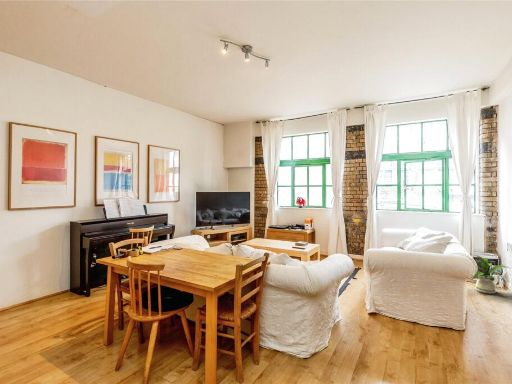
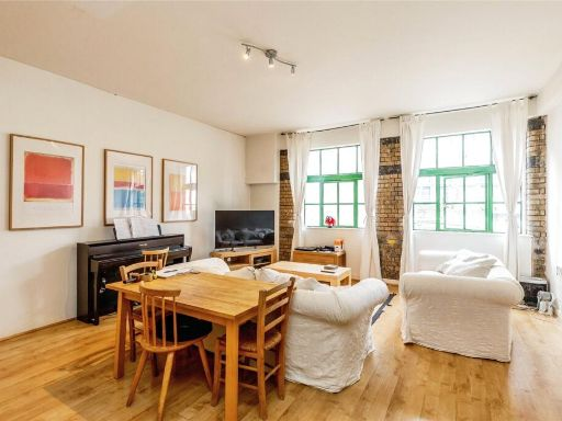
- house plant (490, 274)
